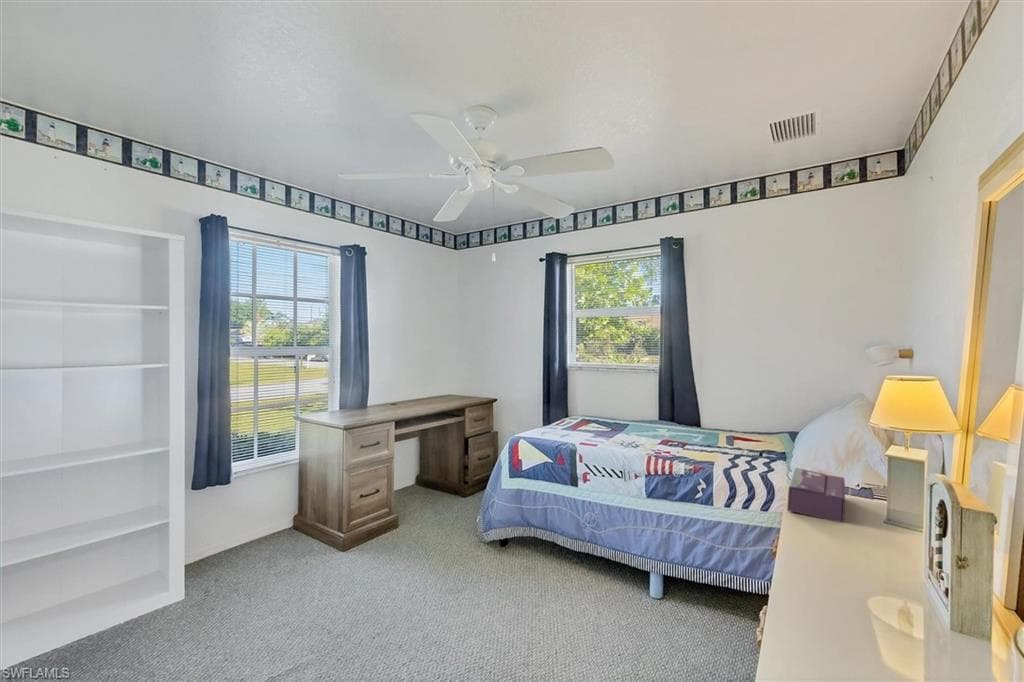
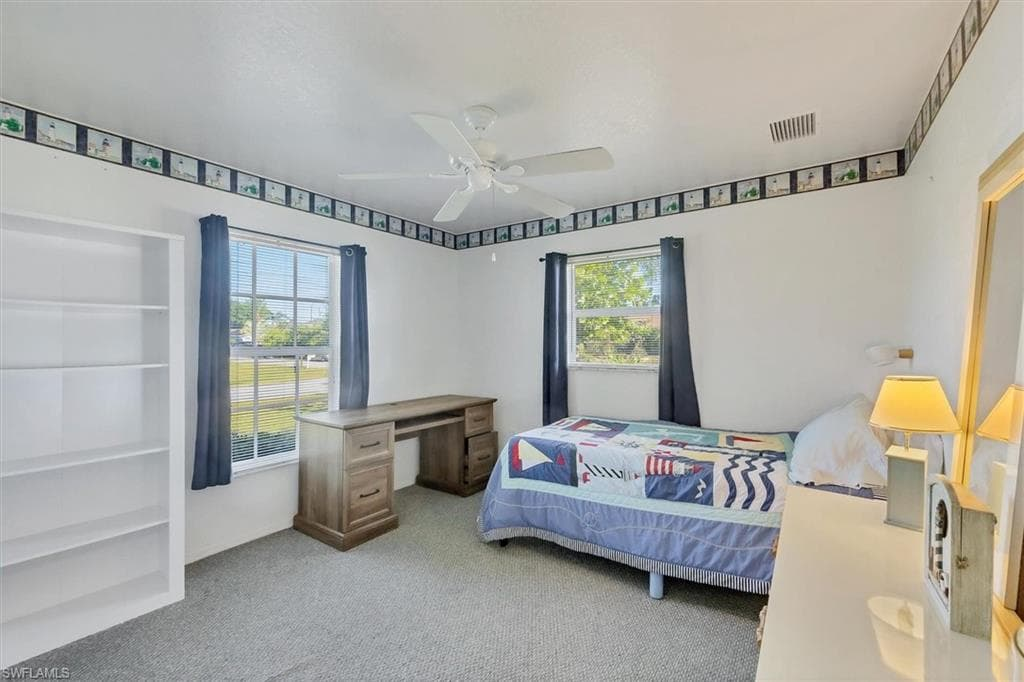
- tissue box (817, 492)
